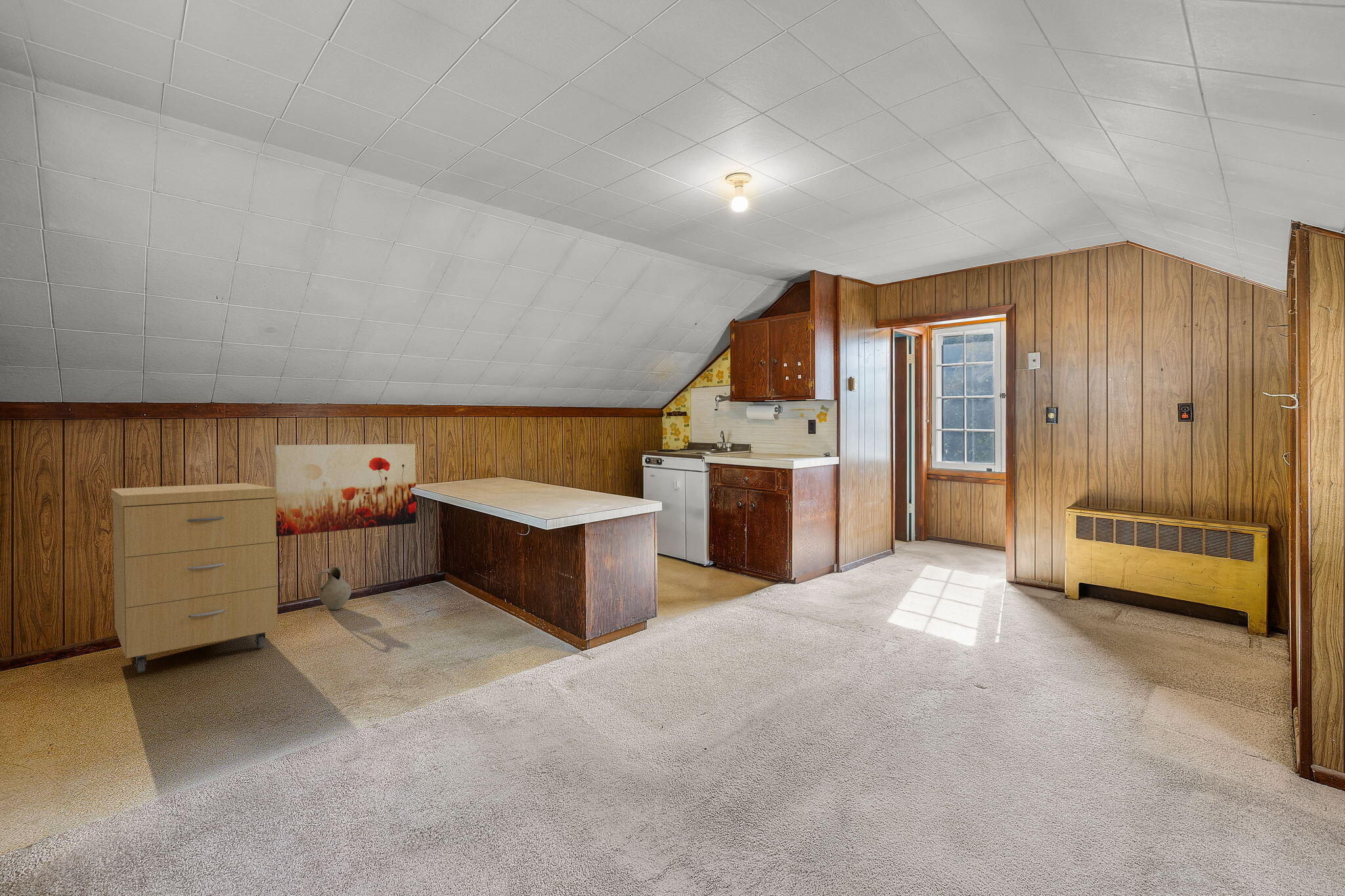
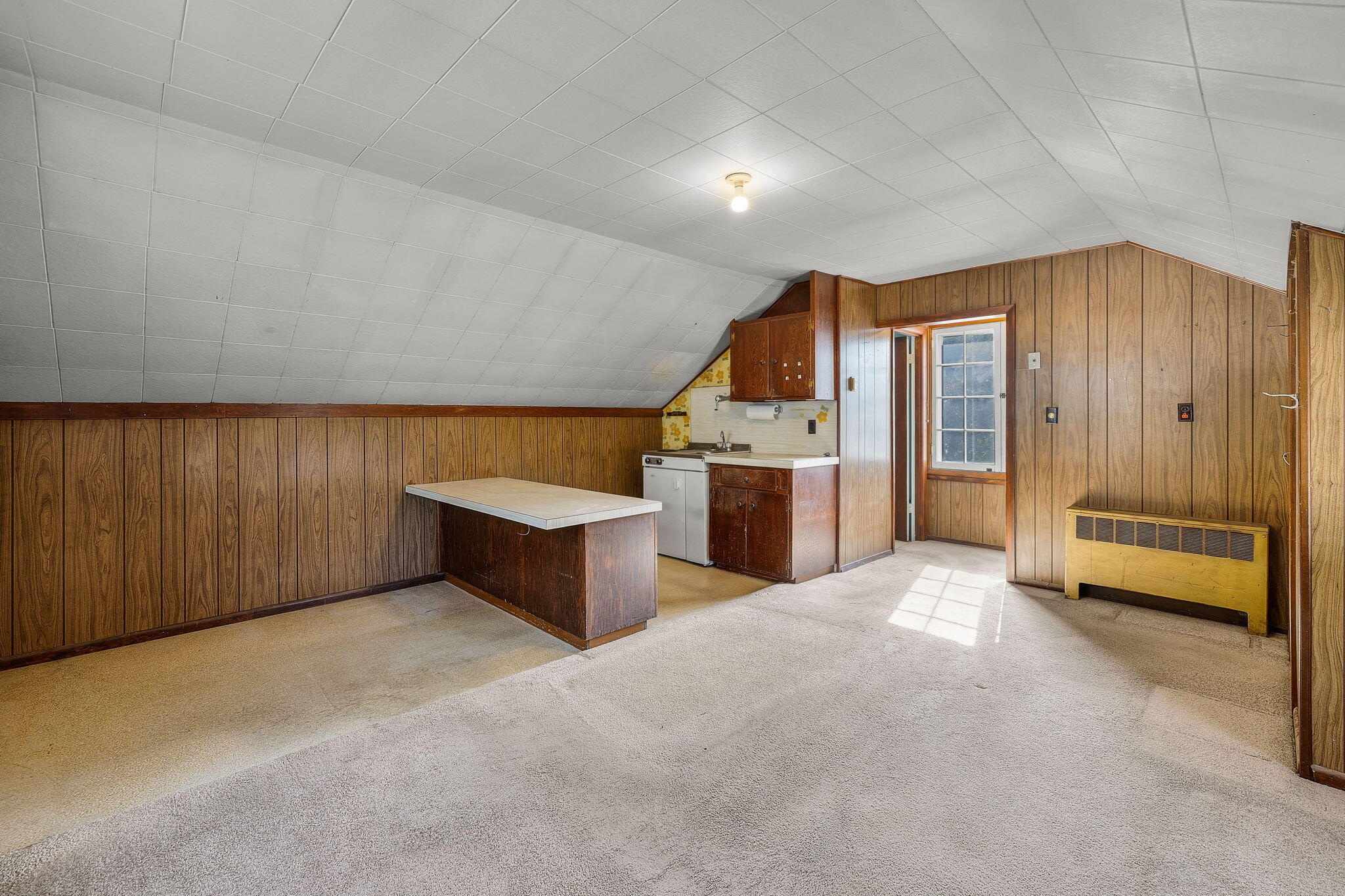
- ceramic jug (334, 587)
- storage cabinet (194, 568)
- wall art (350, 486)
